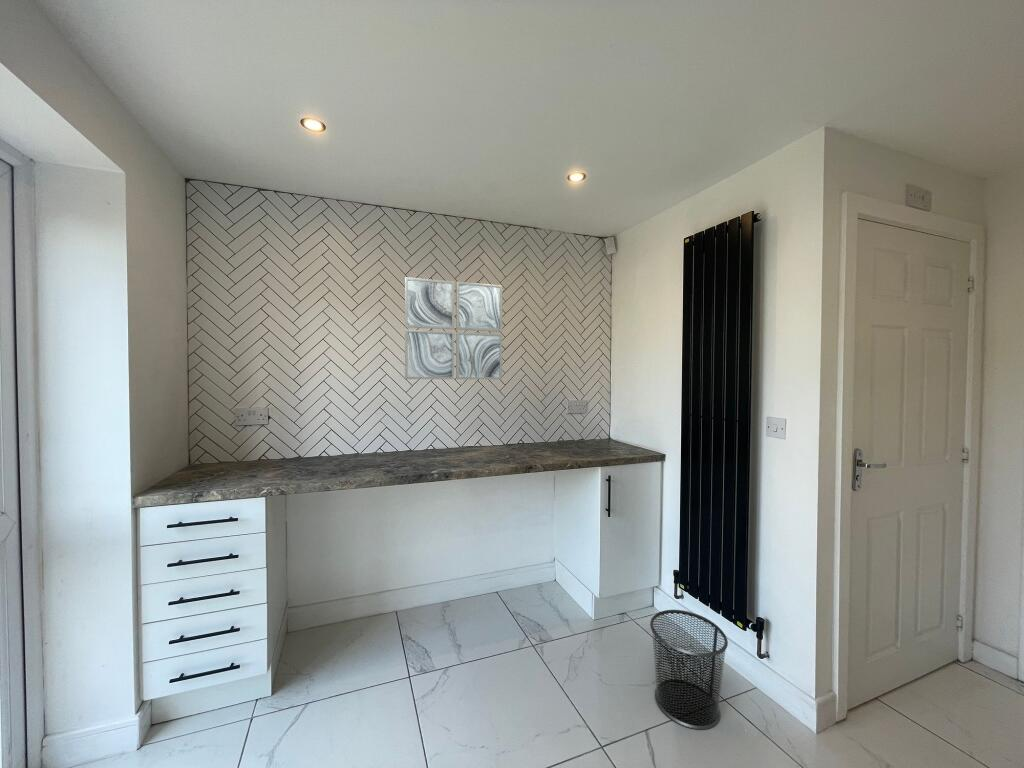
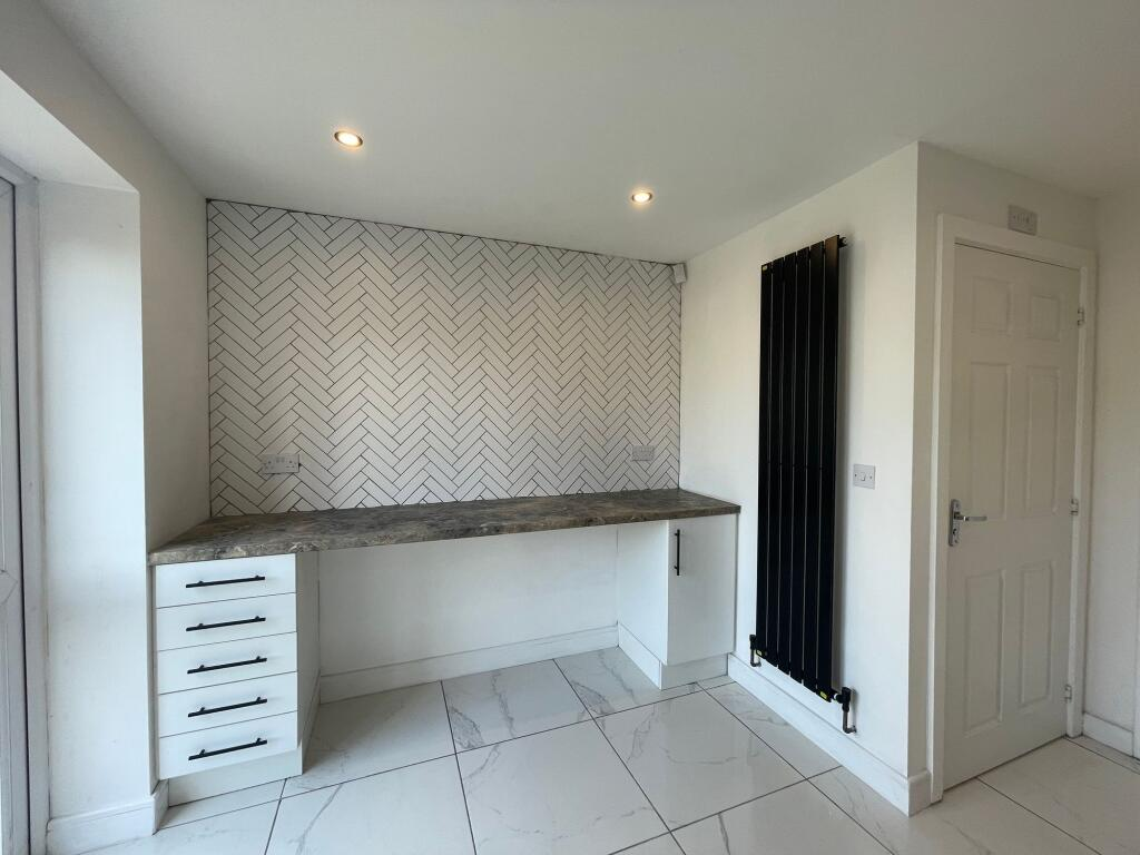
- waste bin (687, 666)
- wall art (456, 329)
